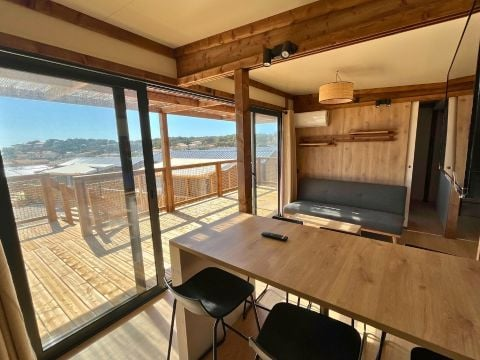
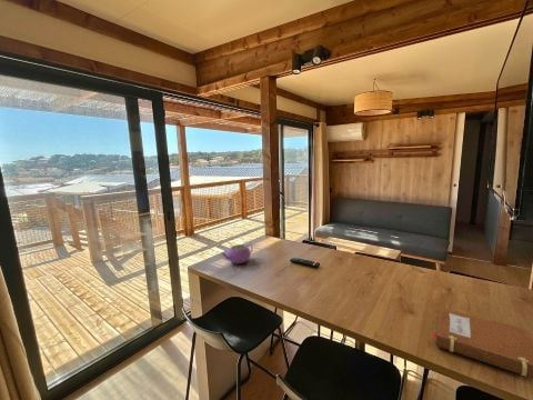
+ notebook (480, 337)
+ teapot (238, 254)
